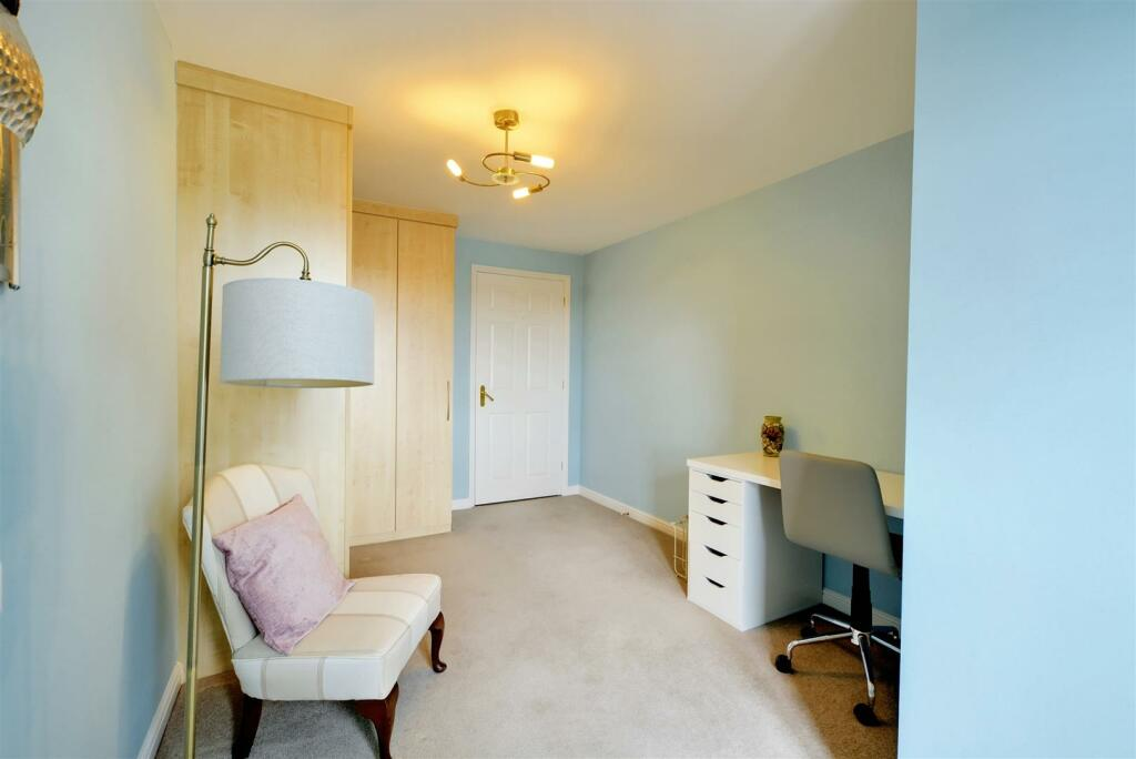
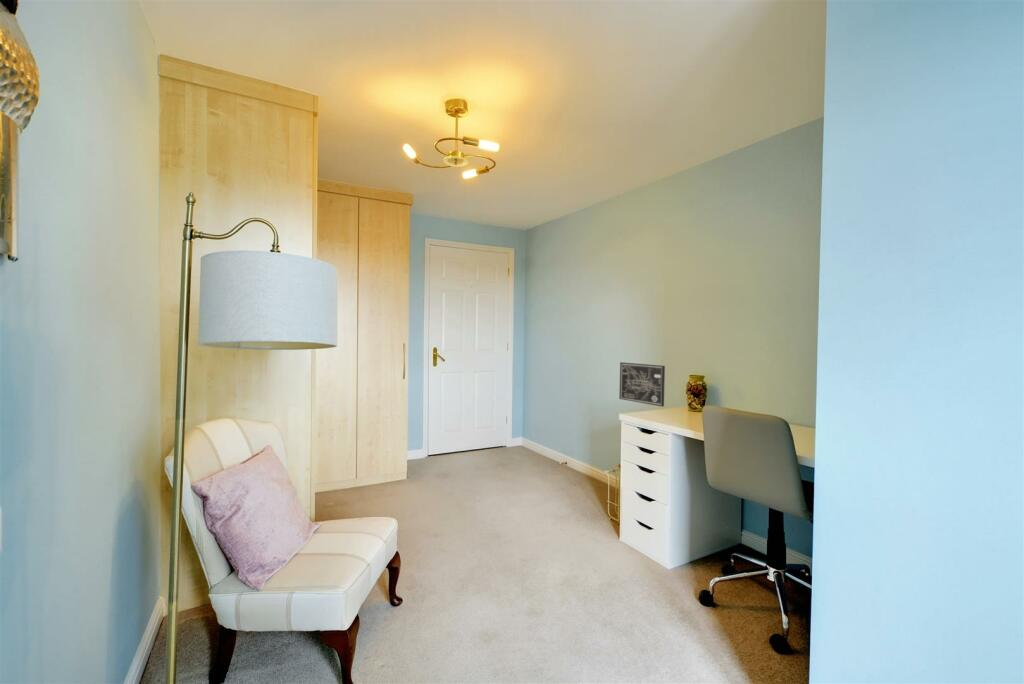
+ wall art (640, 383)
